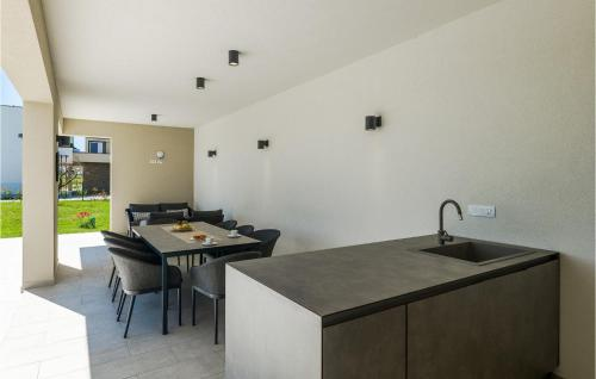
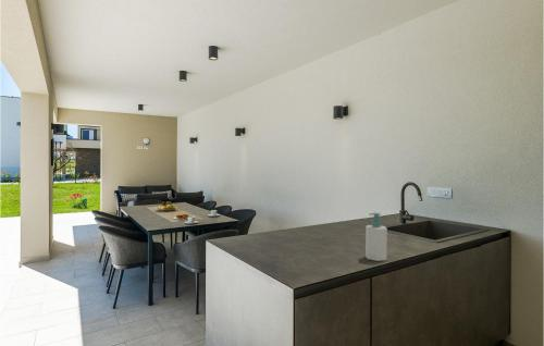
+ soap bottle (375, 235)
